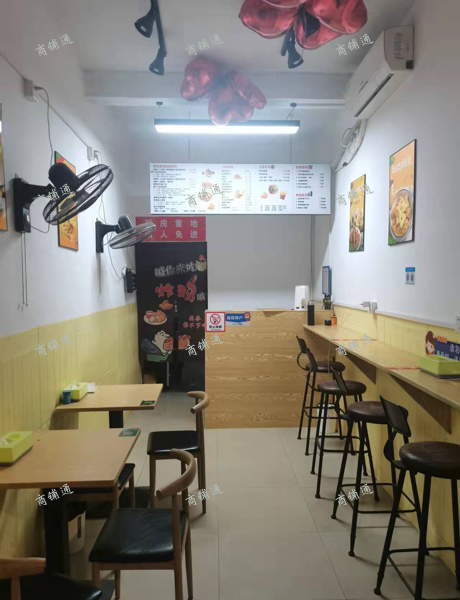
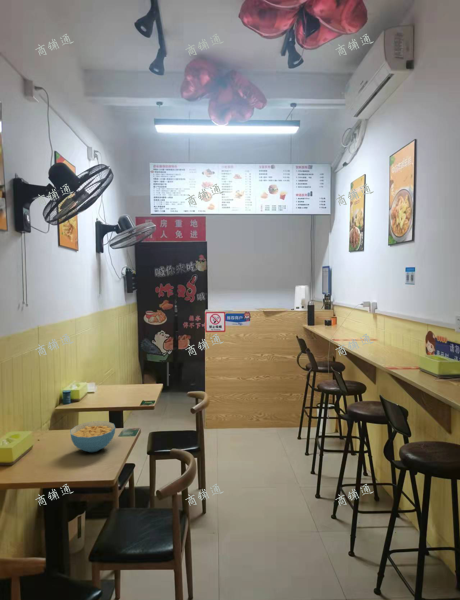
+ cereal bowl (93, 439)
